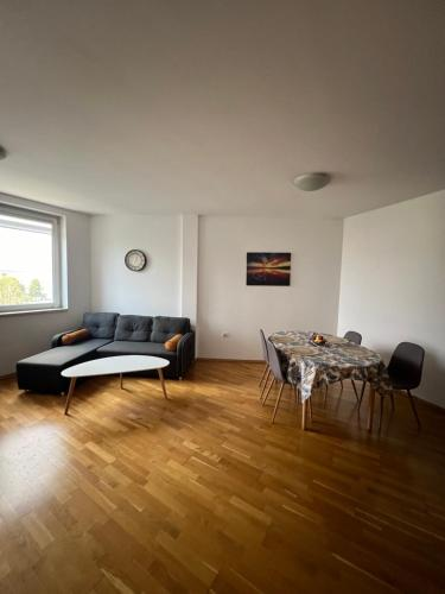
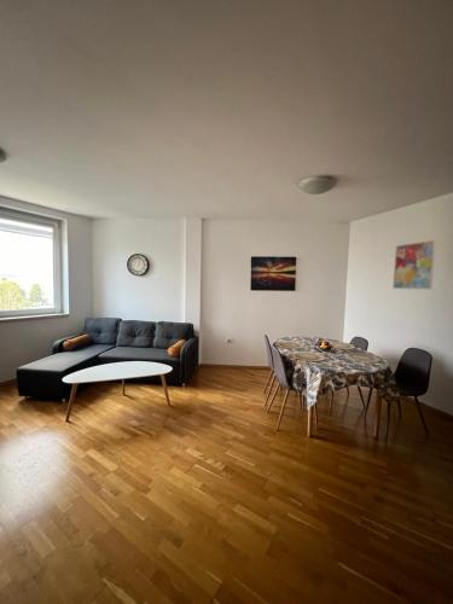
+ wall art (412, 266)
